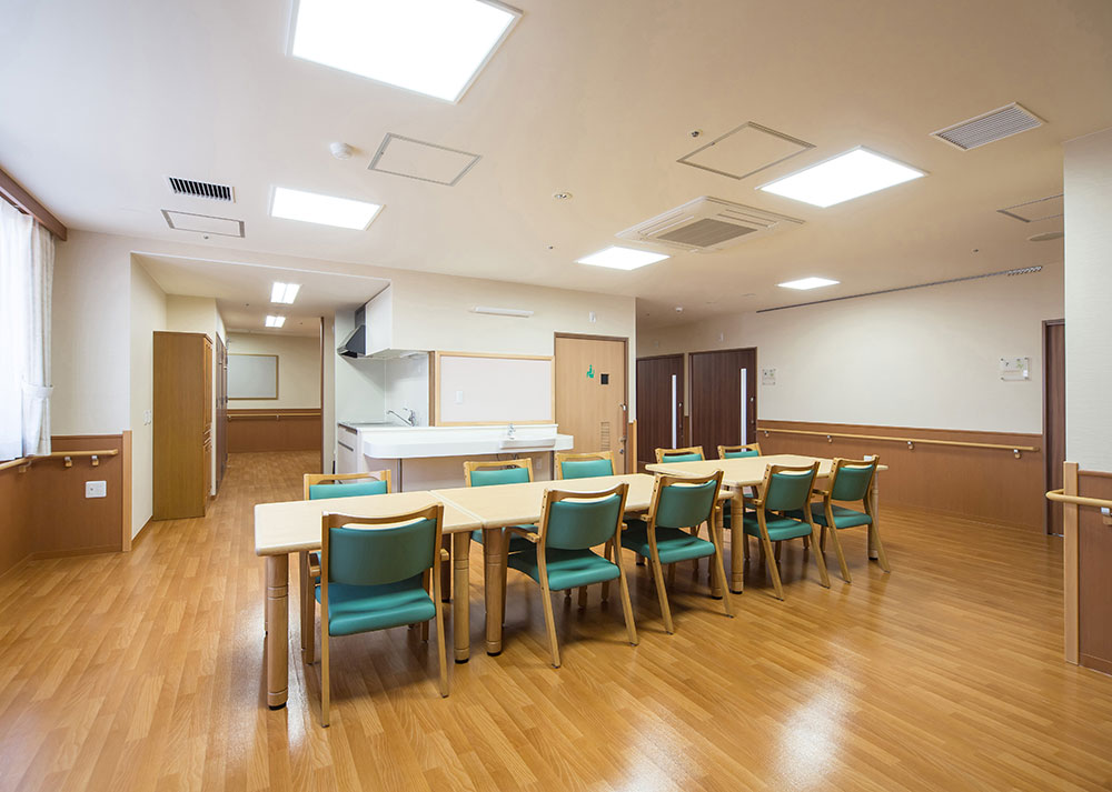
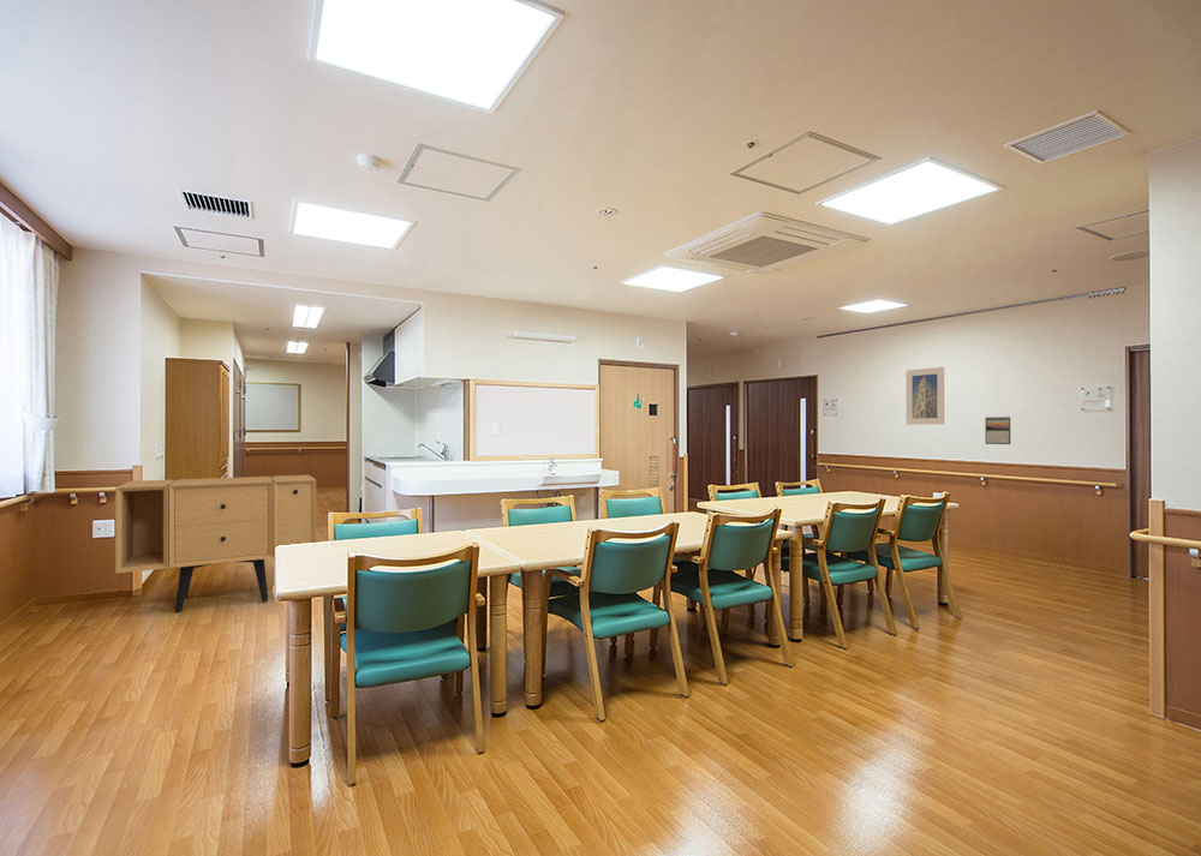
+ calendar (997, 430)
+ sideboard (223, 539)
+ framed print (925, 396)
